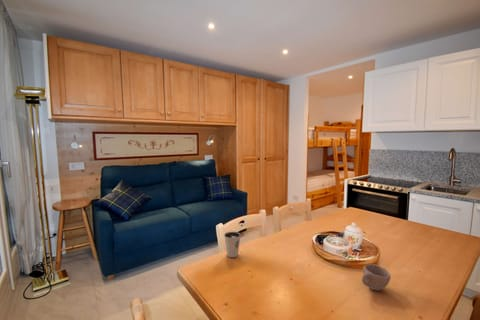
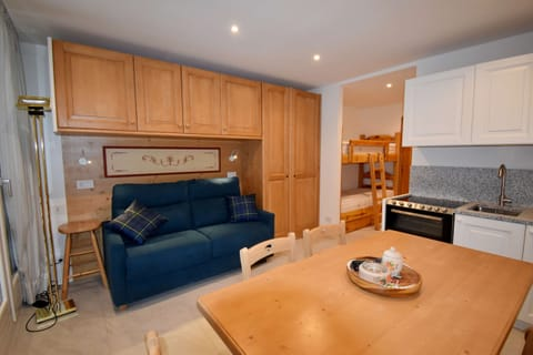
- cup (373, 279)
- dixie cup (232, 244)
